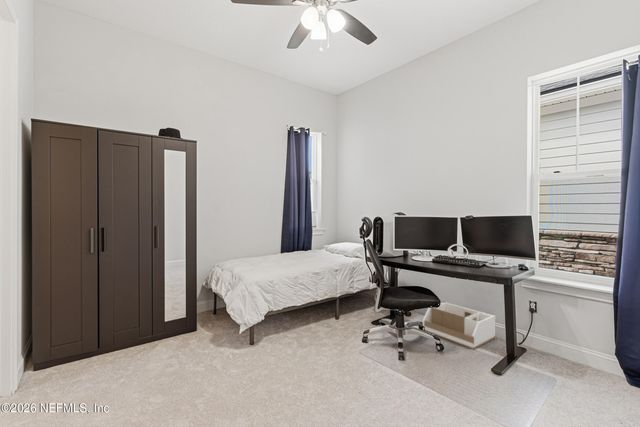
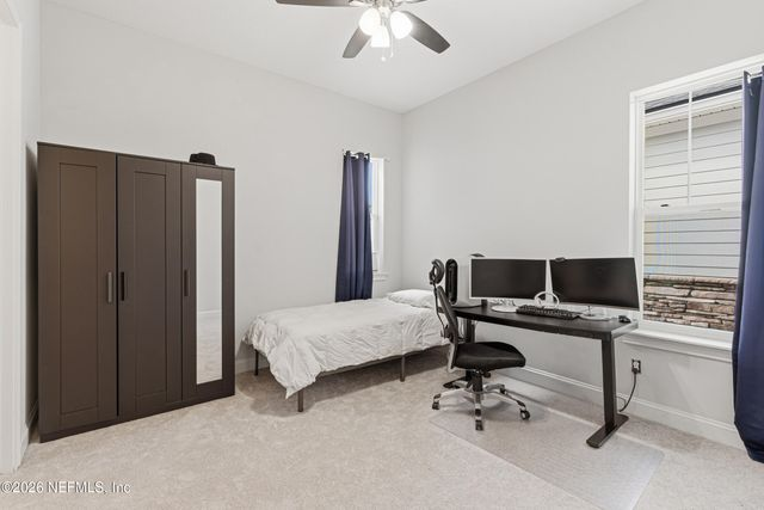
- storage bin (456, 322)
